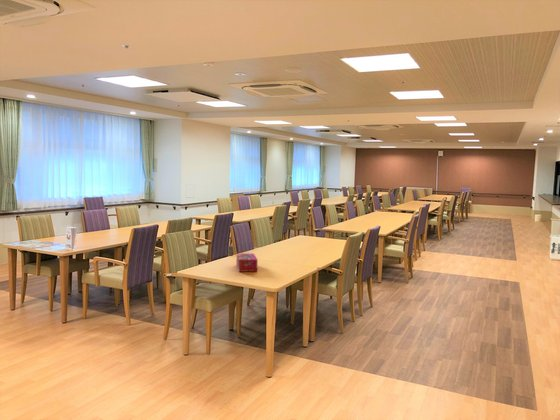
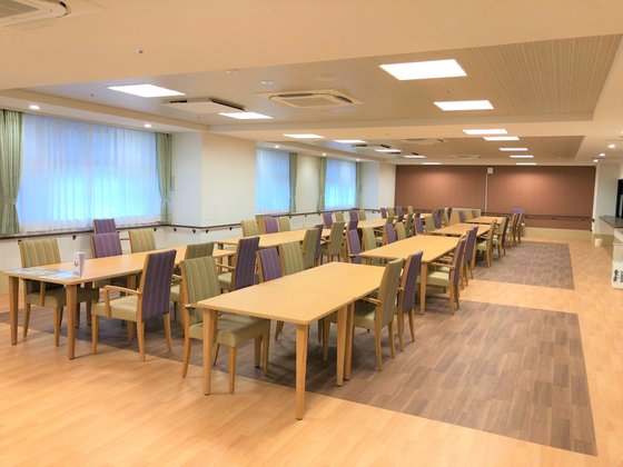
- tissue box (246, 262)
